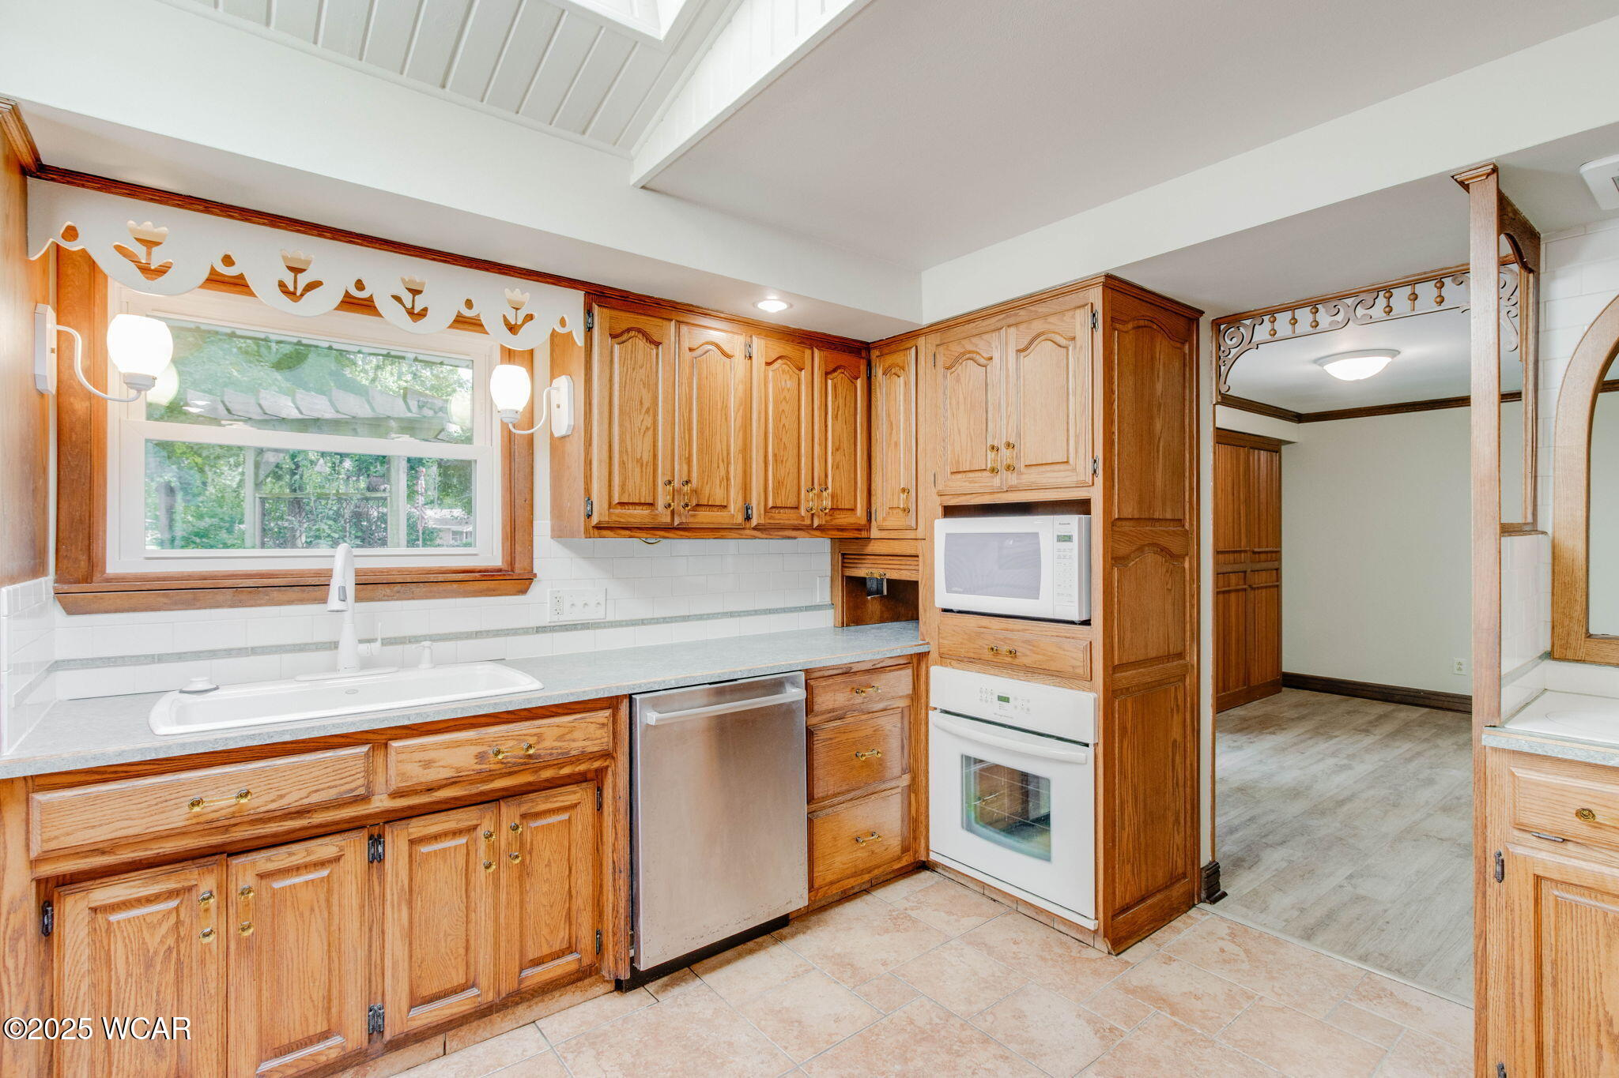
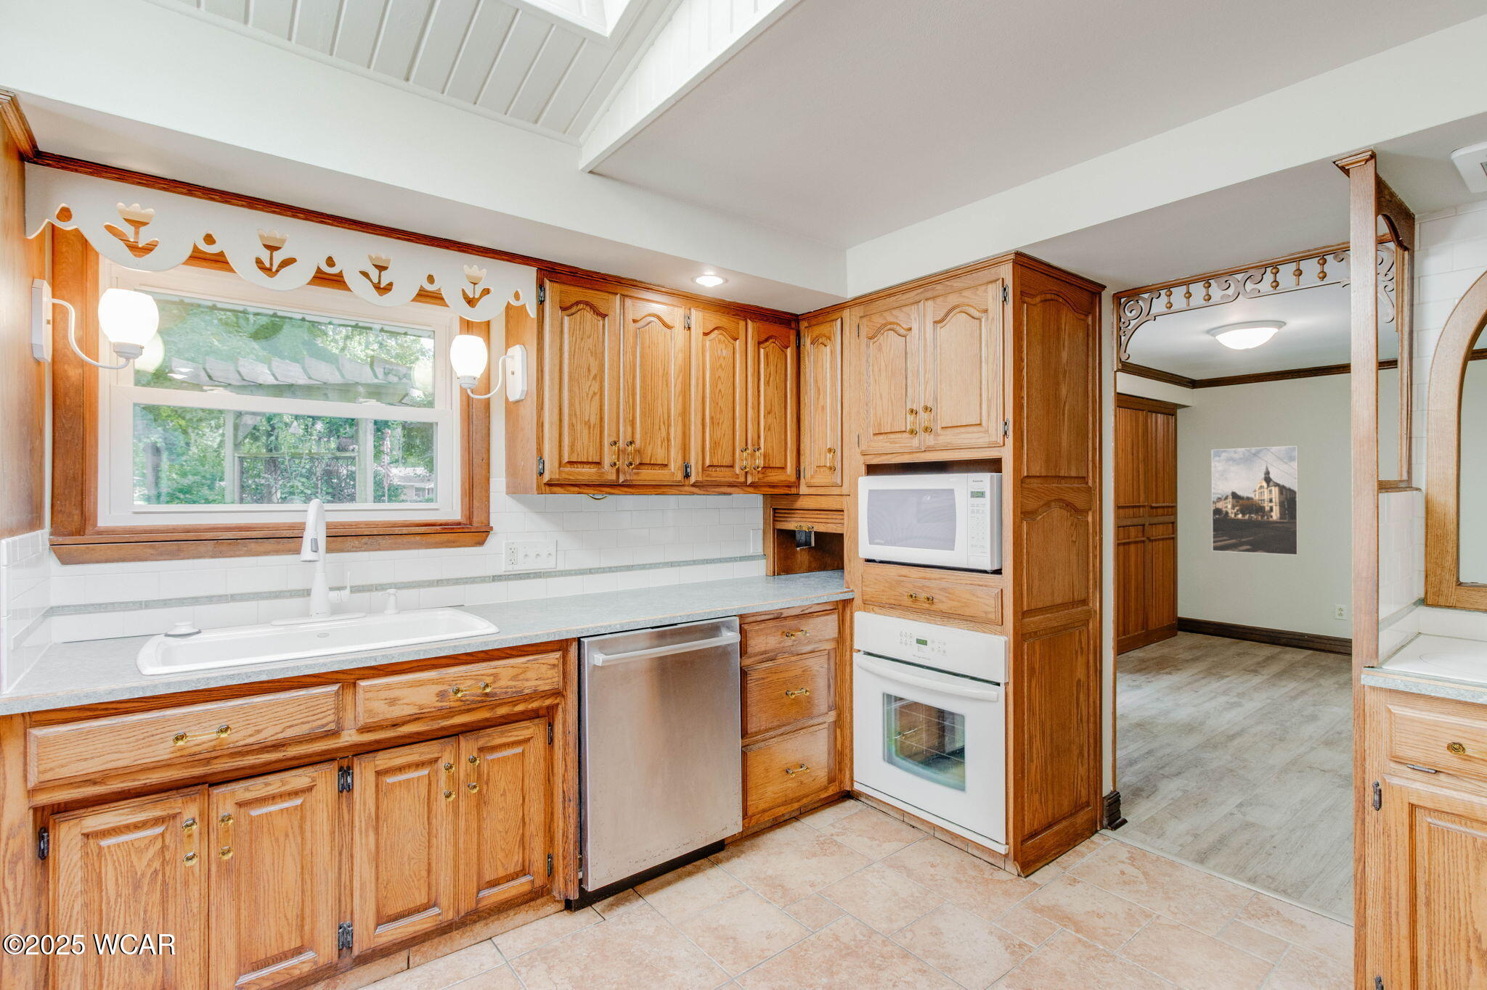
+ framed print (1254, 501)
